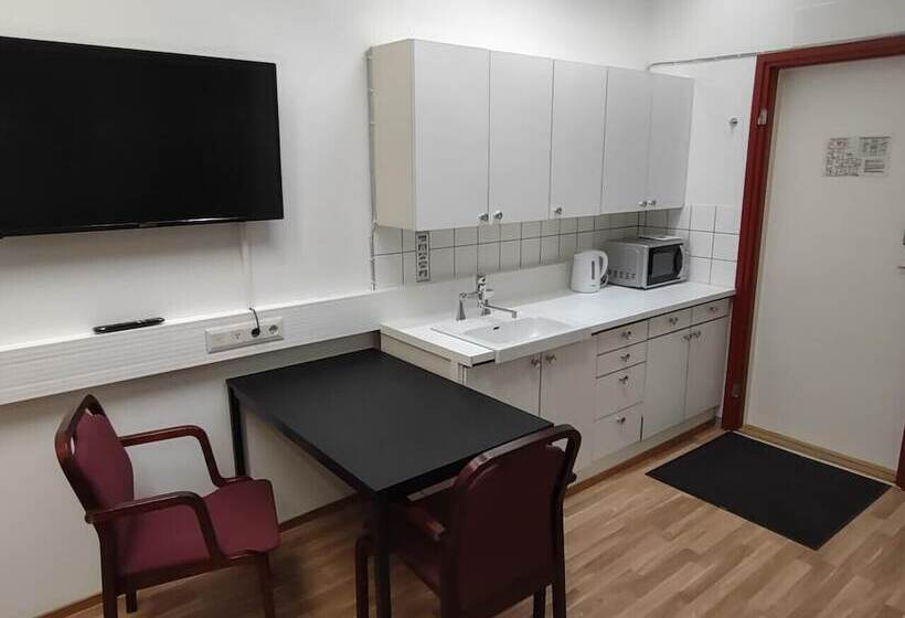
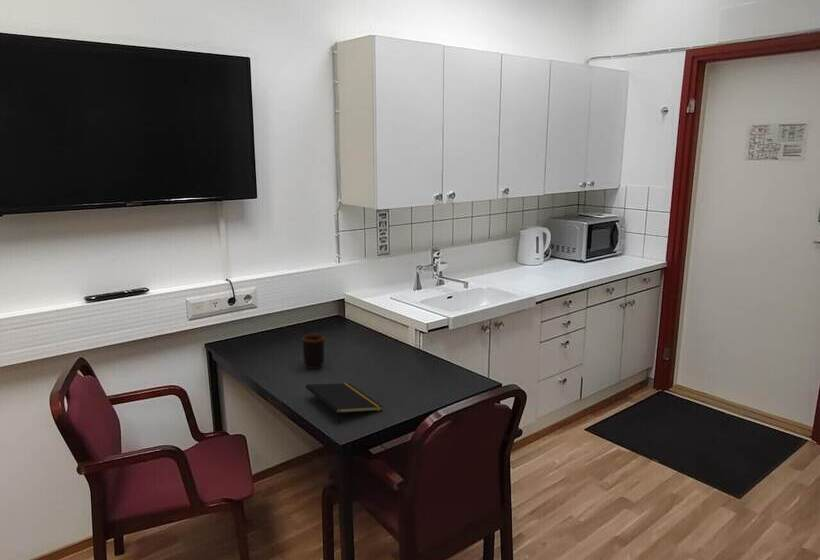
+ notepad (343, 397)
+ mug (312, 350)
